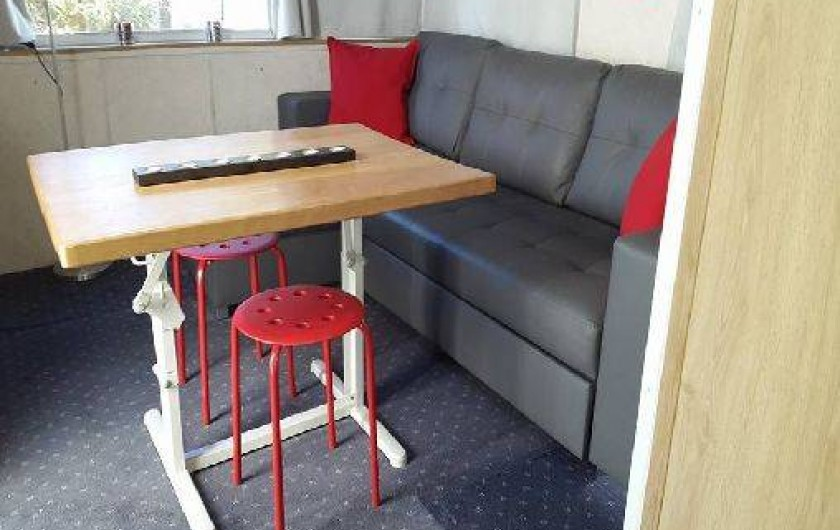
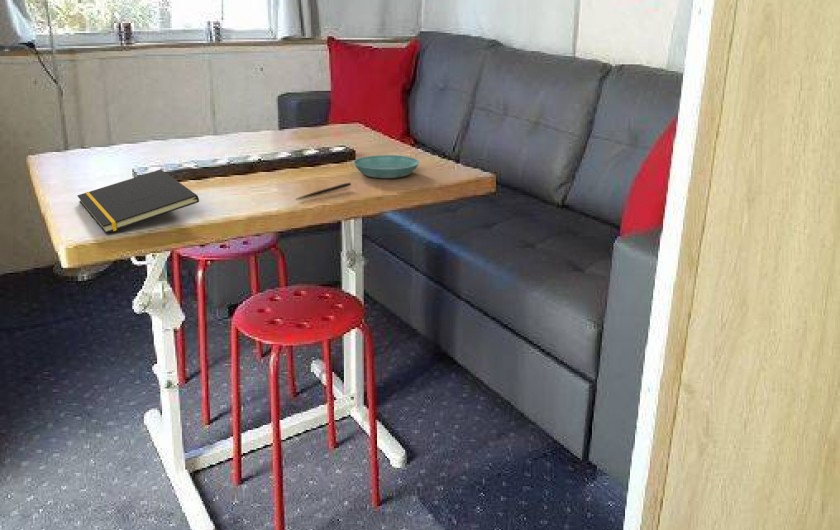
+ notepad (135, 198)
+ saucer (386, 167)
+ pen (323, 190)
